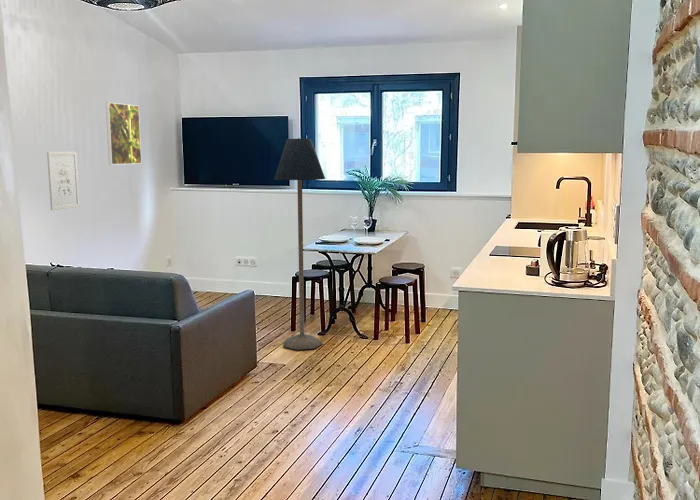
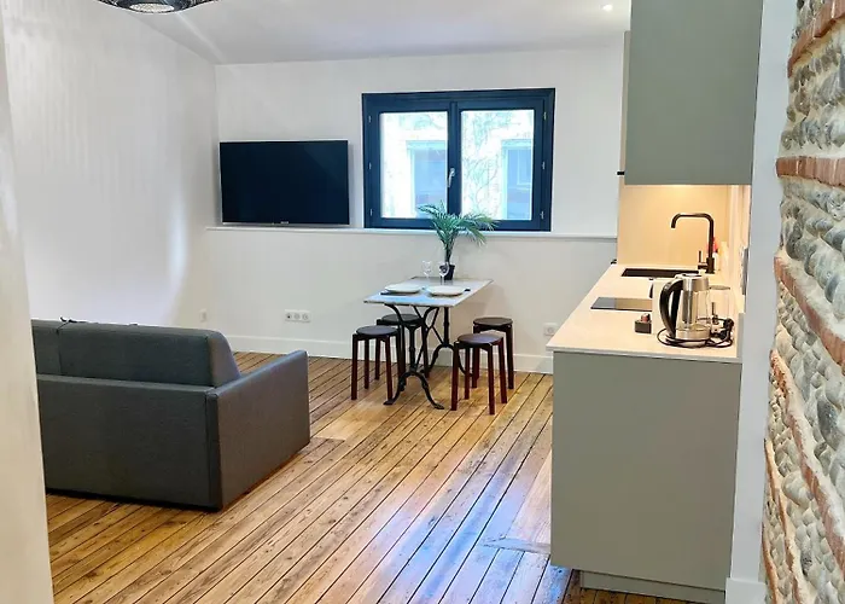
- floor lamp (300, 243)
- wall art (63, 180)
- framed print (124, 134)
